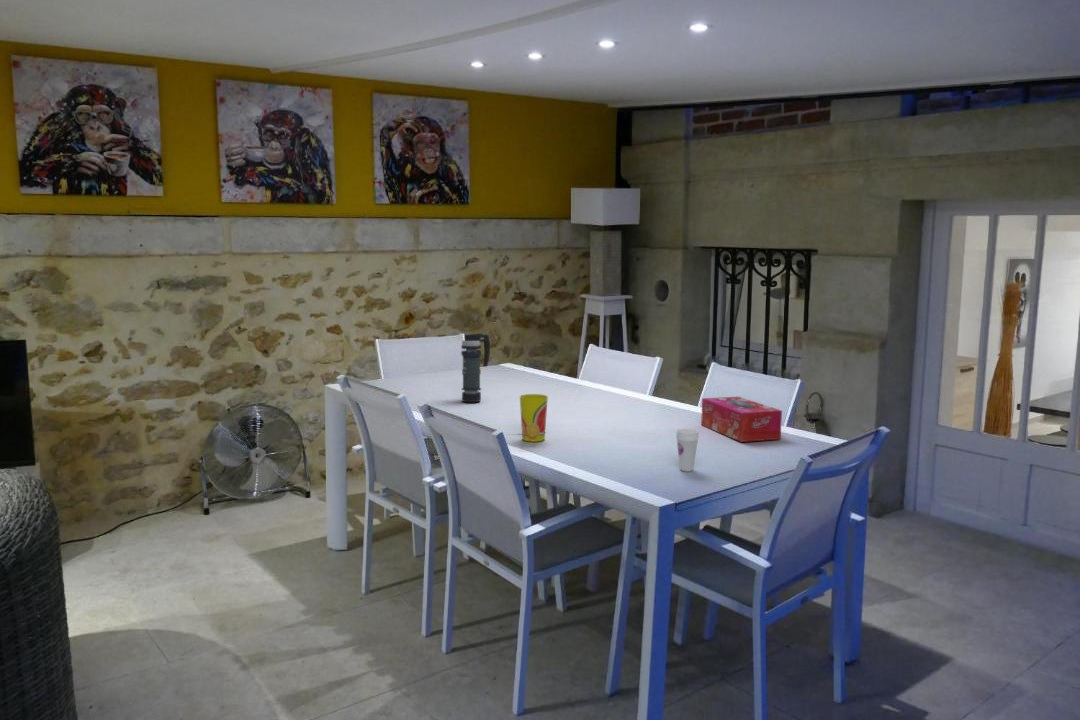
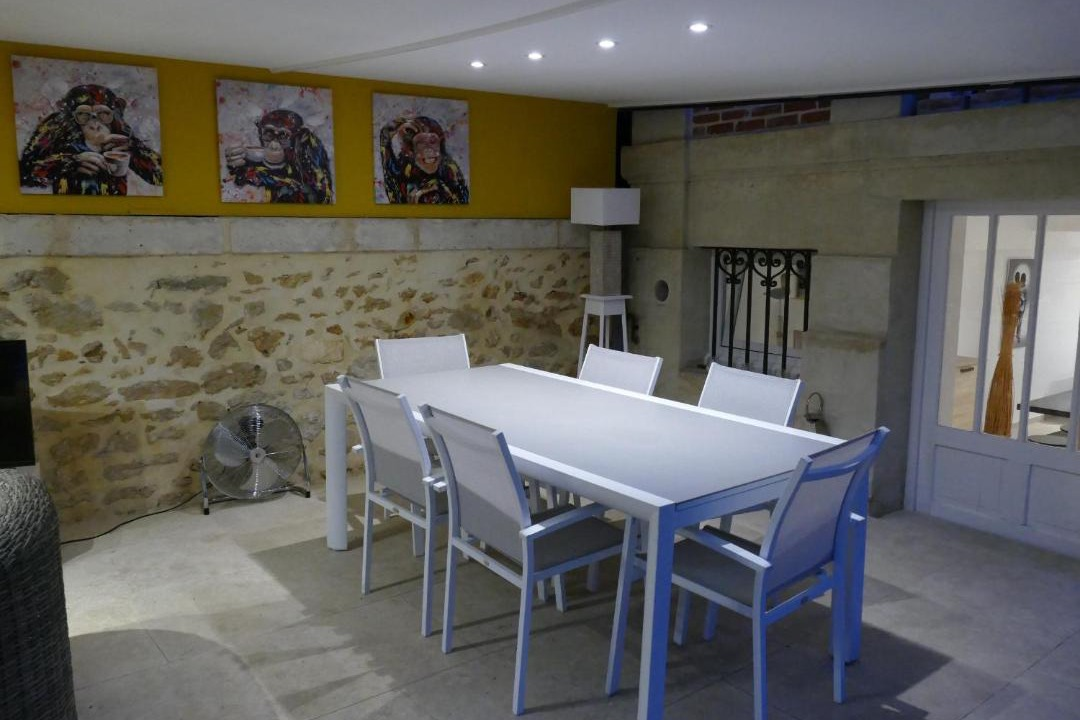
- cup (533, 417)
- cup (687, 450)
- smoke grenade (475, 367)
- tissue box (740, 418)
